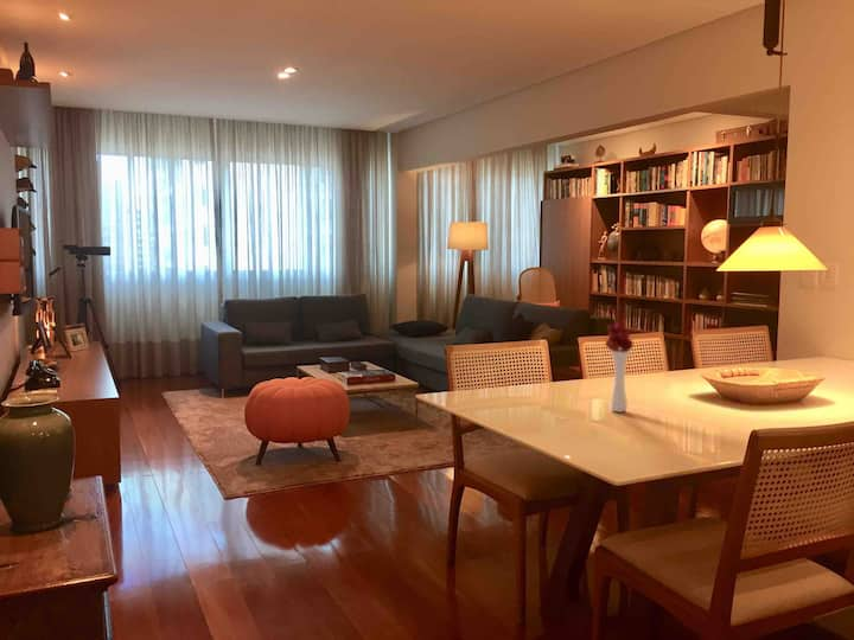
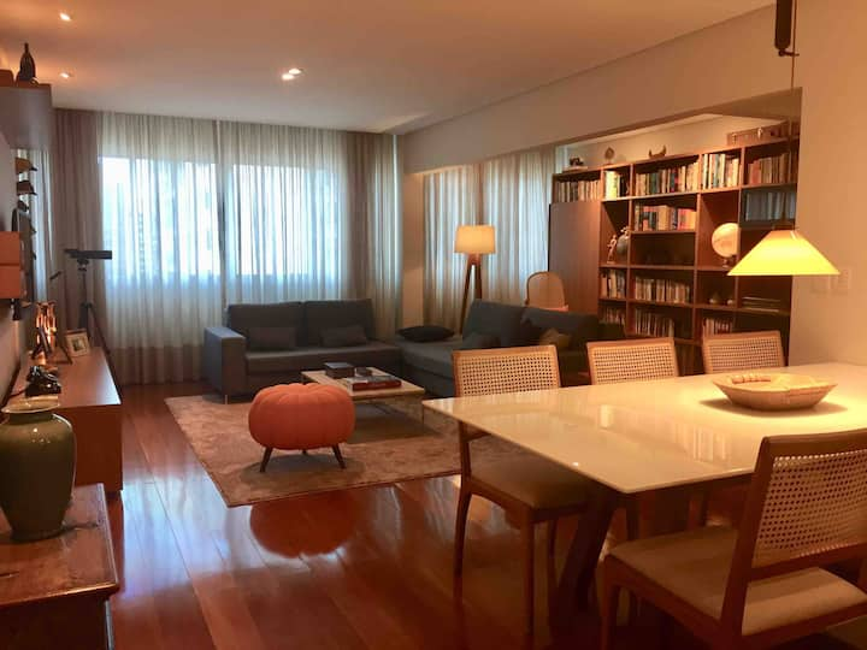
- flower bouquet (618, 366)
